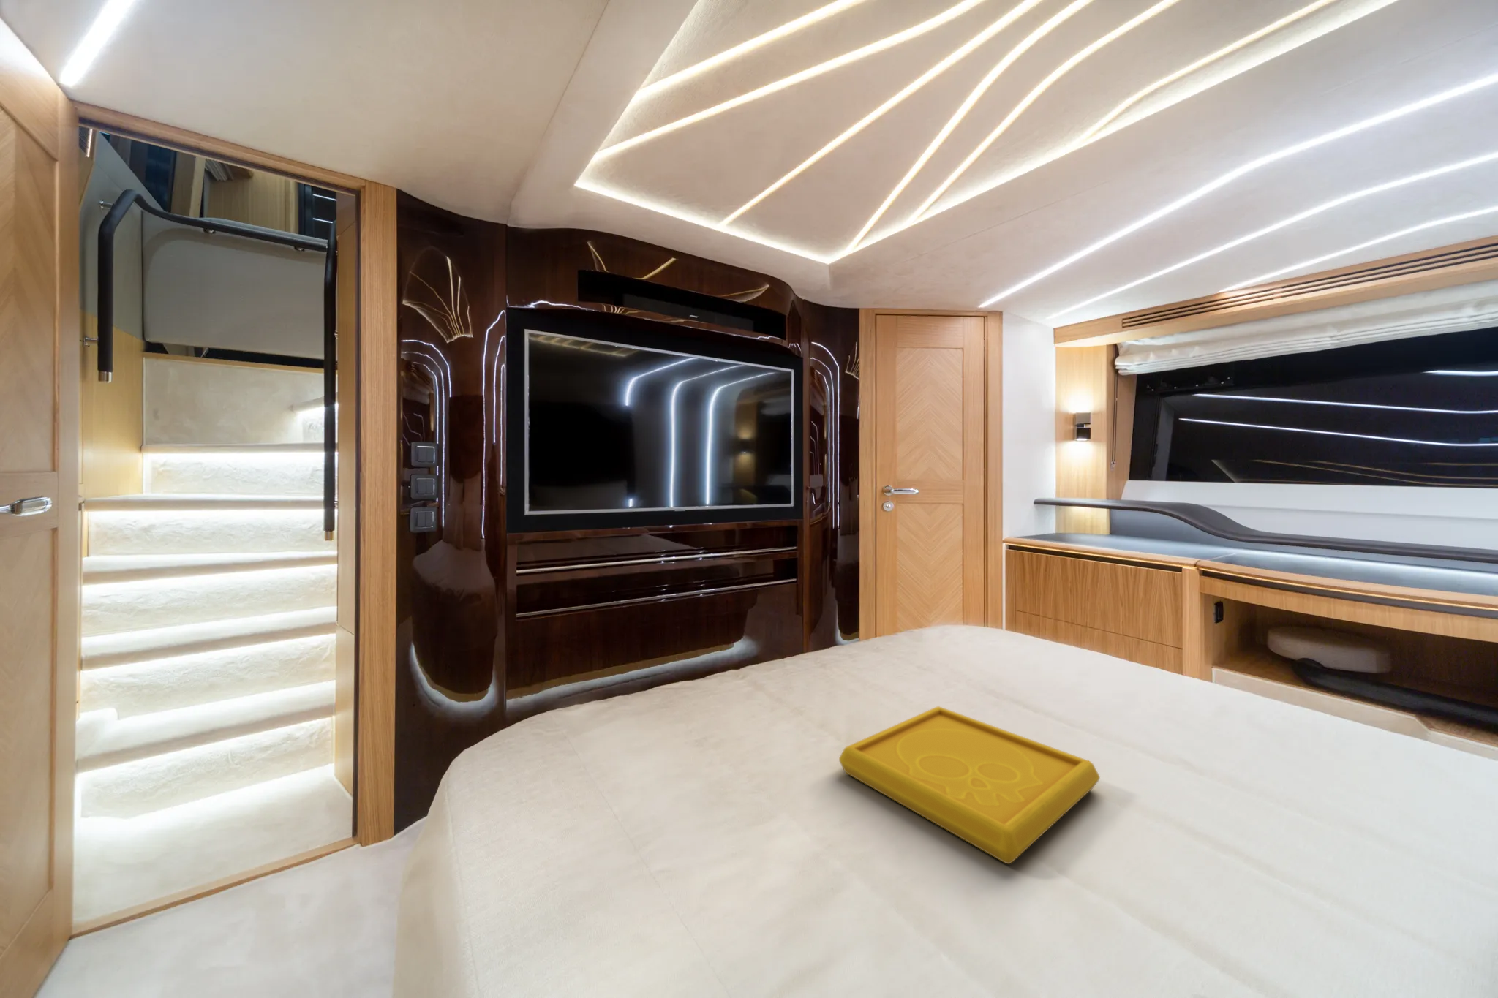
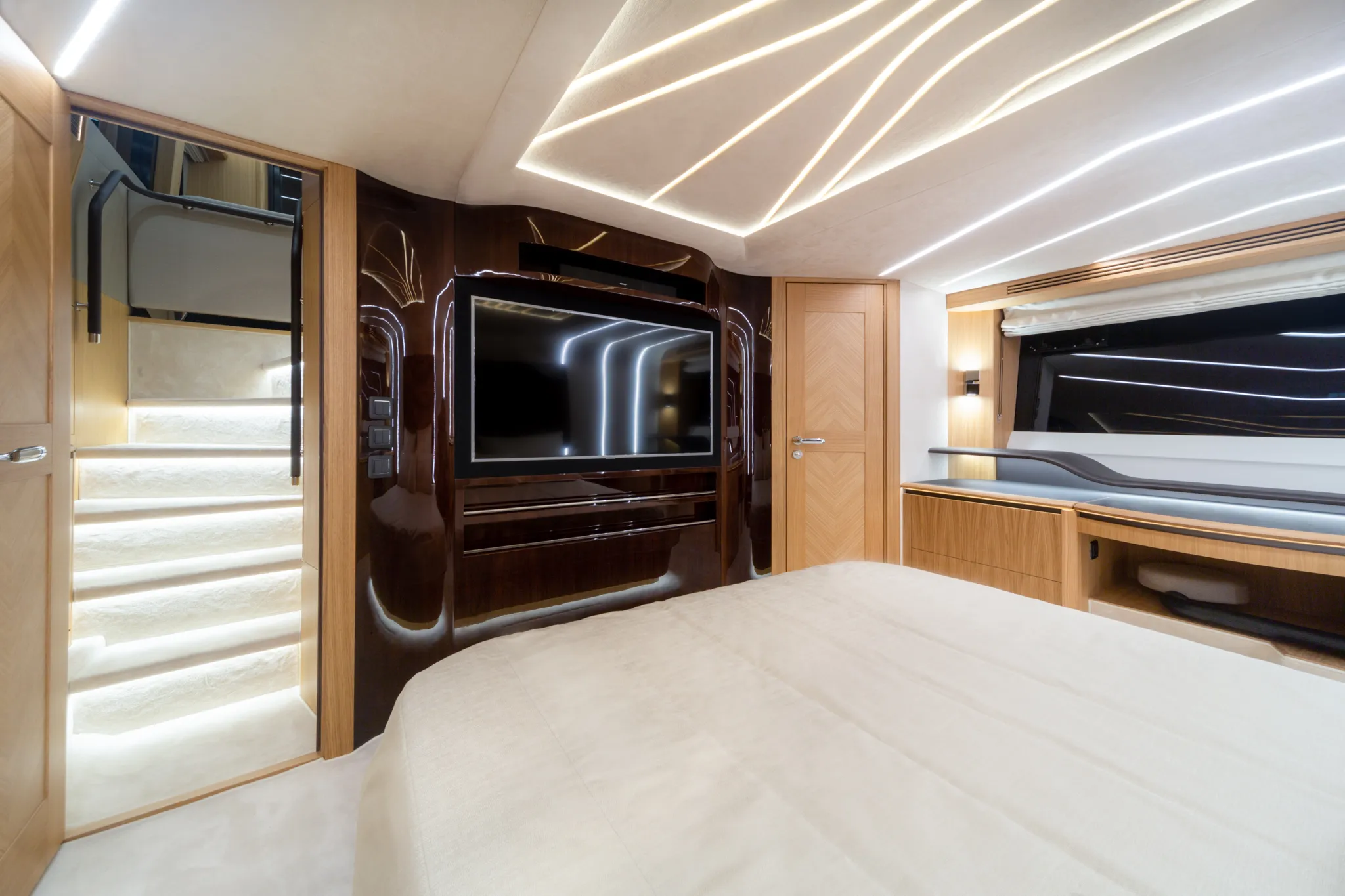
- serving tray (965, 767)
